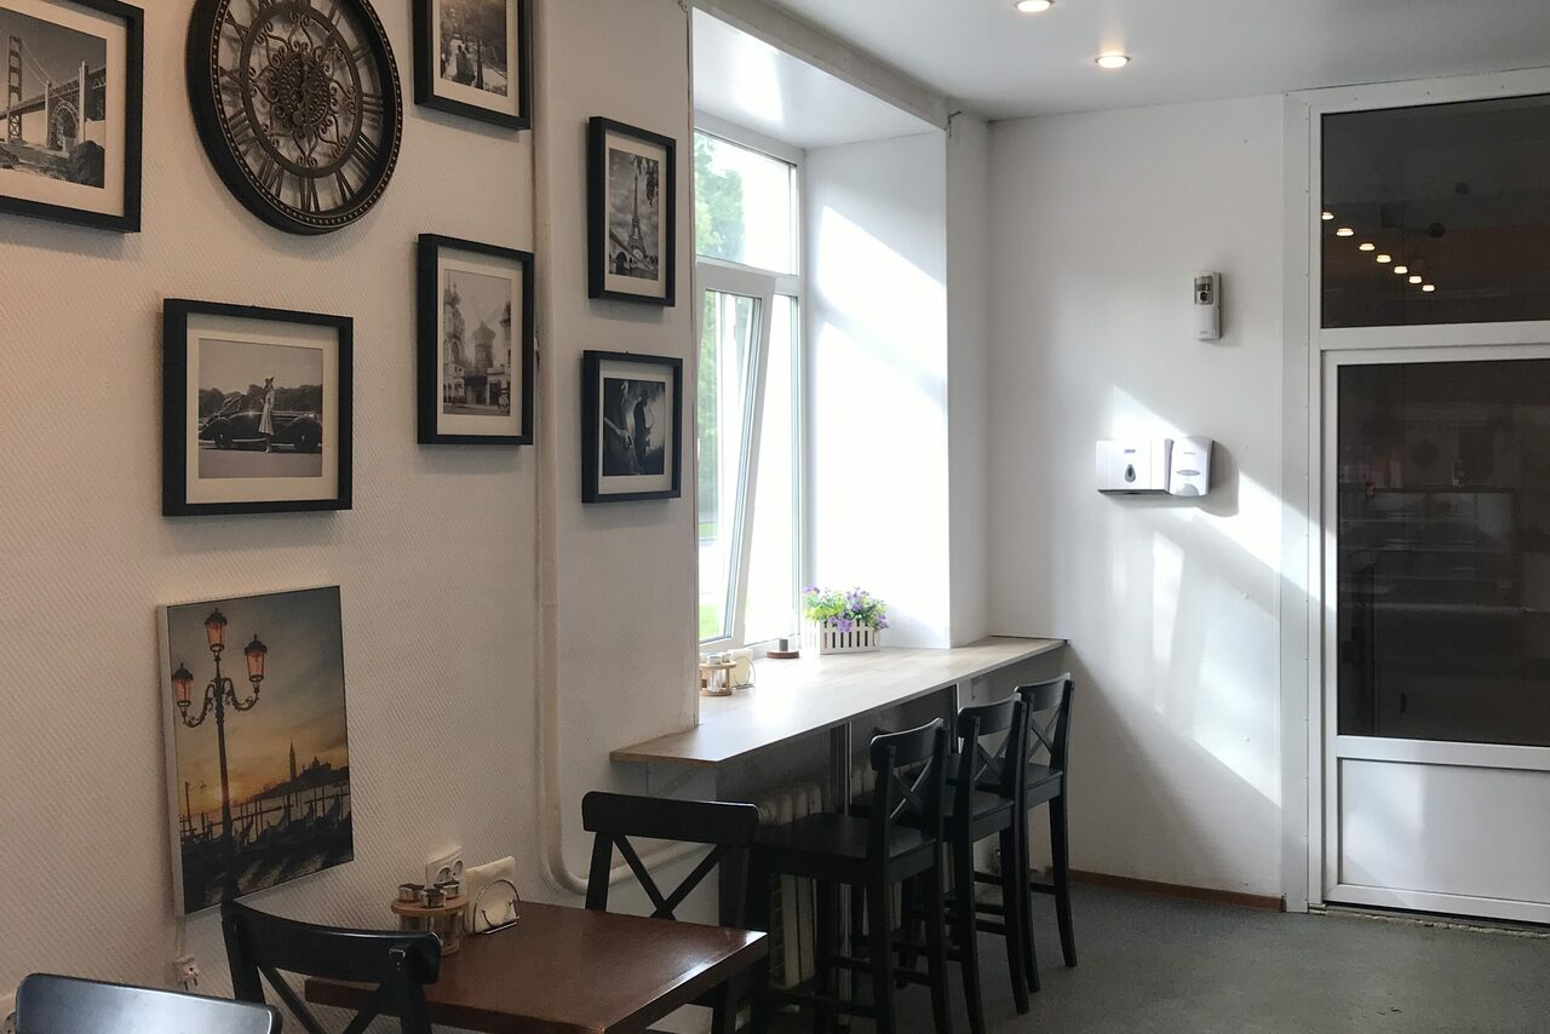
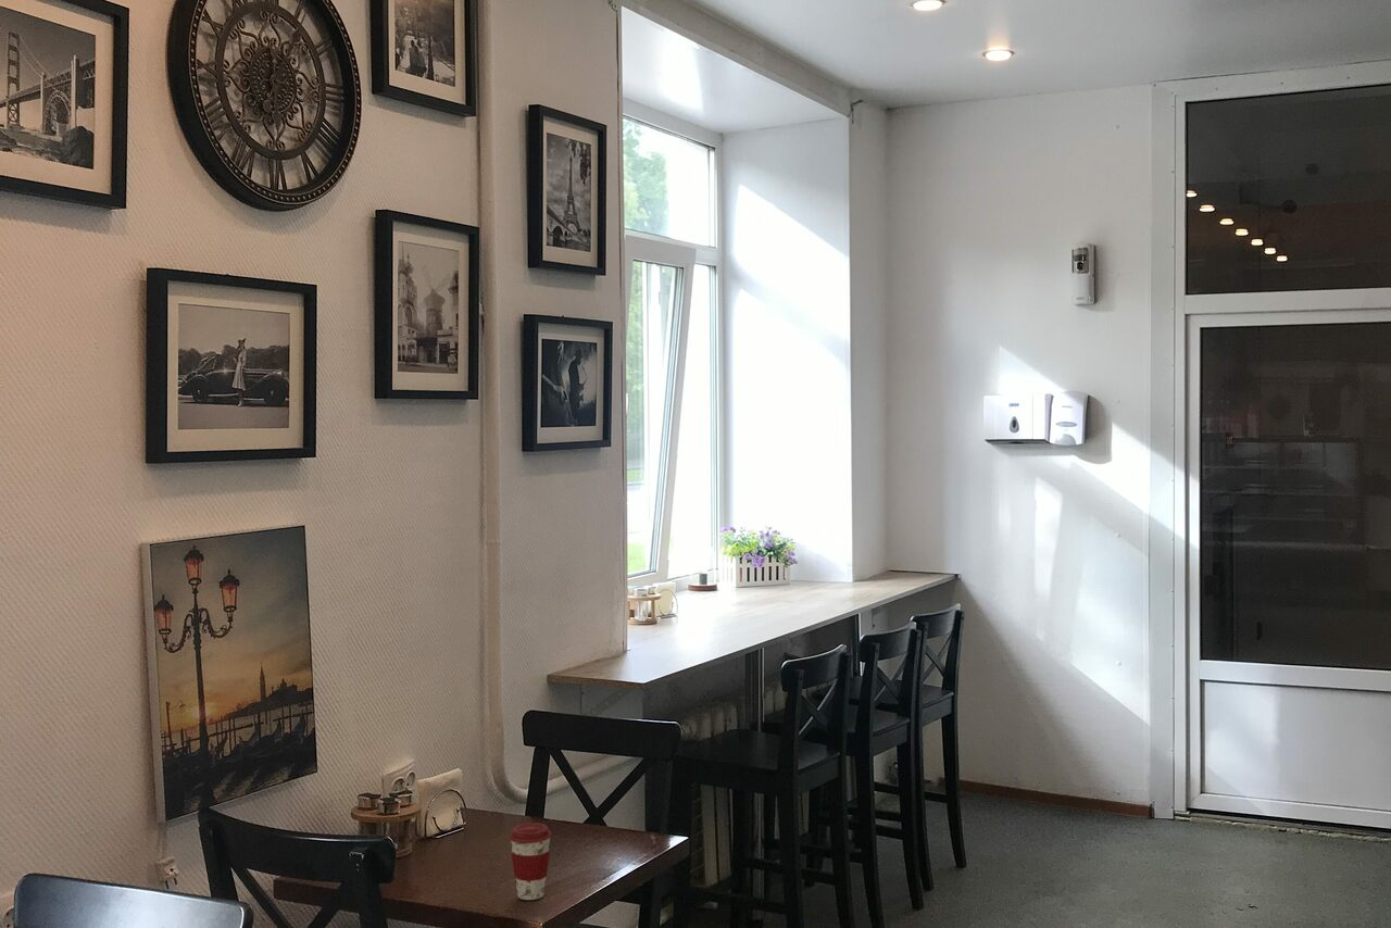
+ coffee cup (530, 862)
